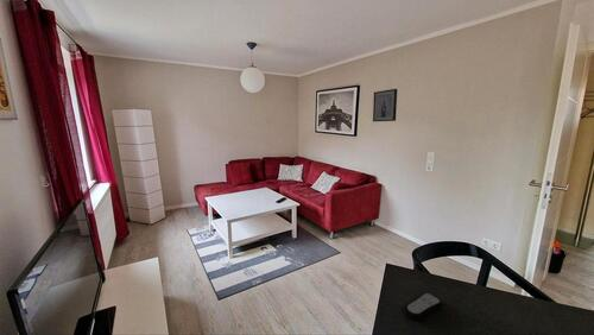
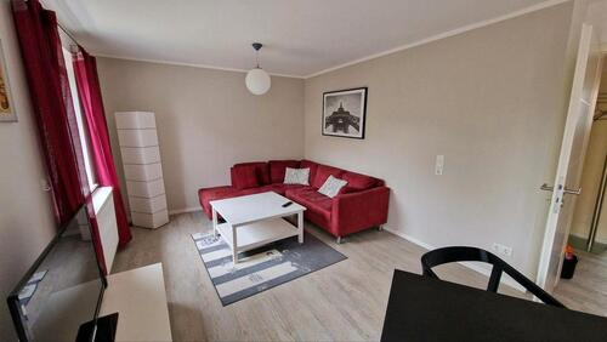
- wall art (384, 106)
- remote control (422, 305)
